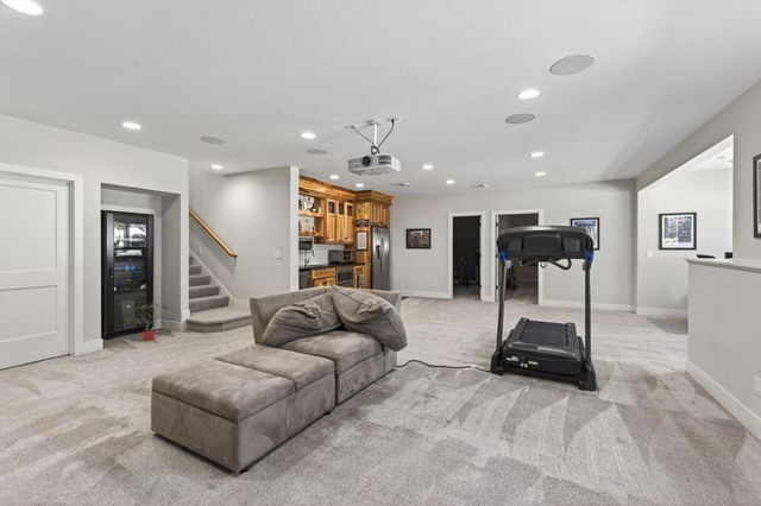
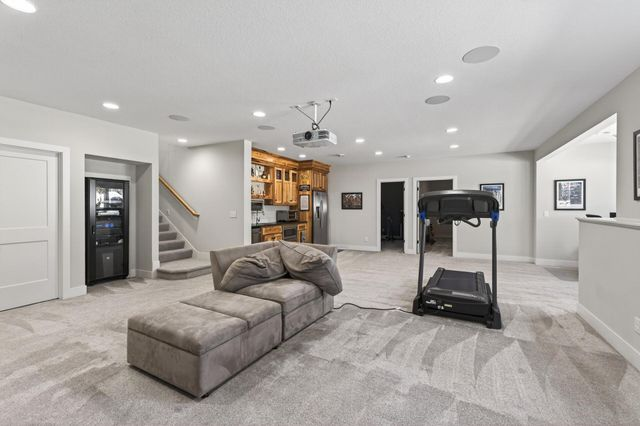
- potted plant (151, 321)
